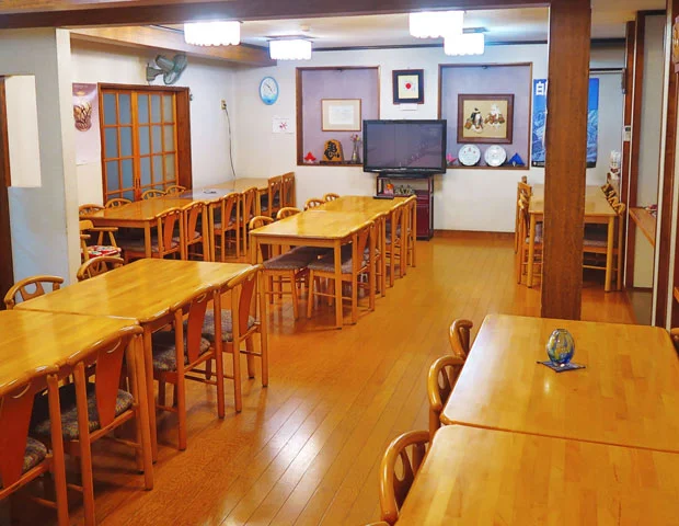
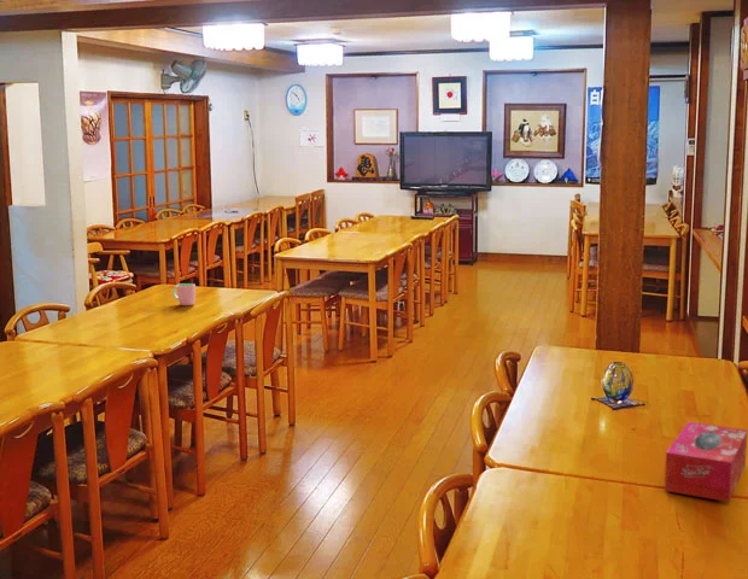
+ cup (183, 294)
+ tissue box (707, 458)
